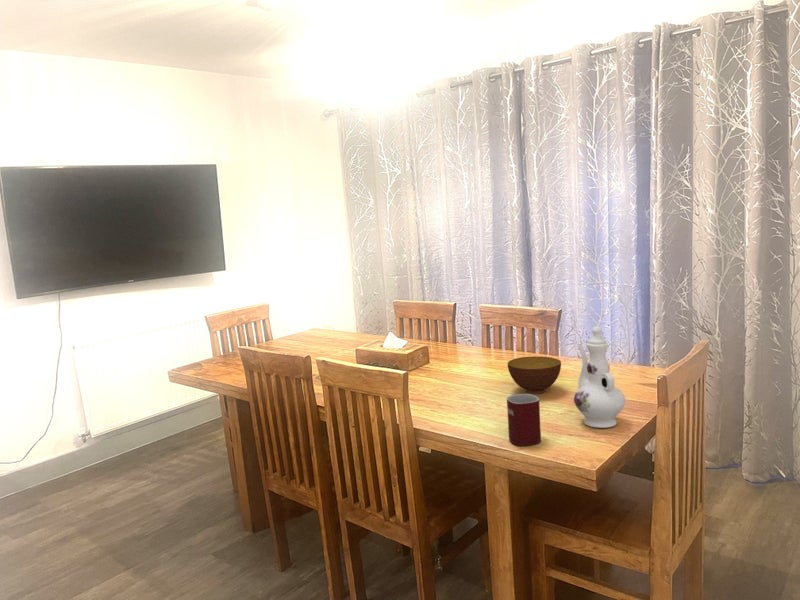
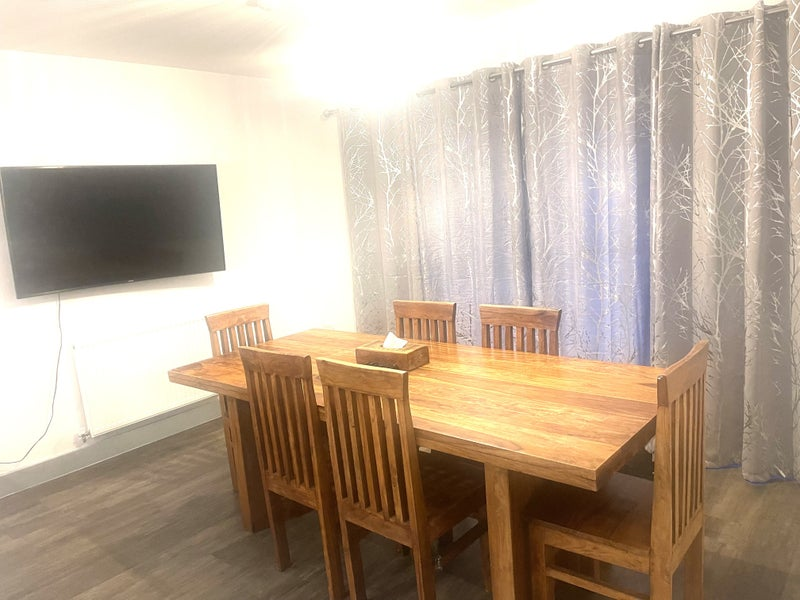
- chinaware (594, 373)
- bowl (534, 376)
- mug (521, 417)
